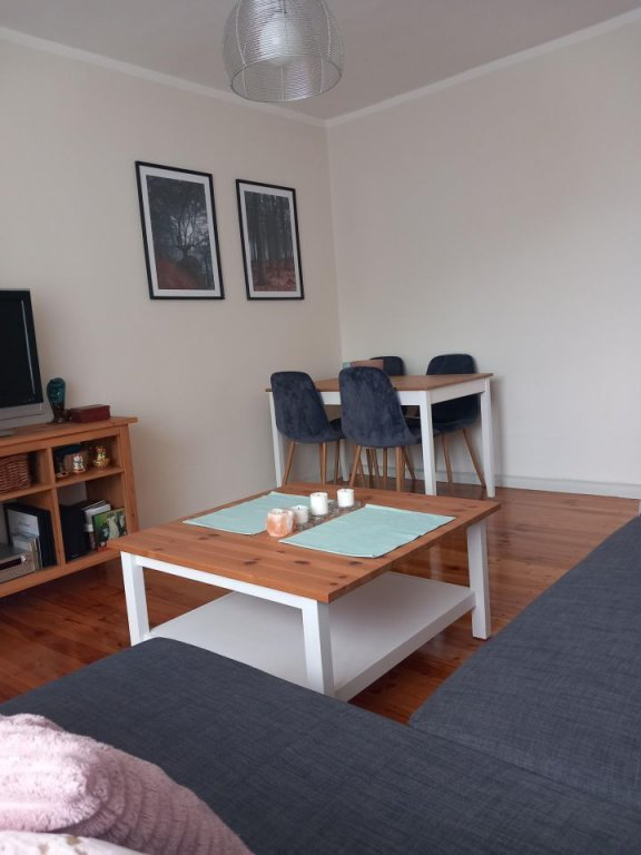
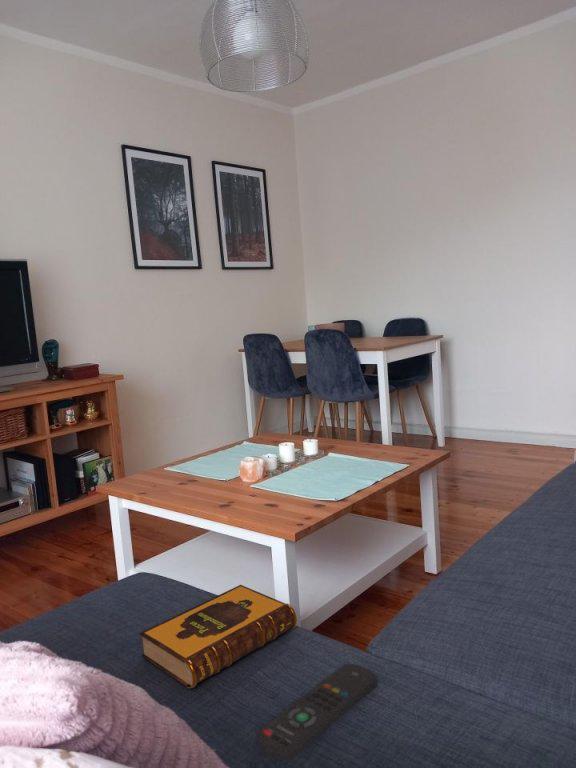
+ hardback book (220, 632)
+ remote control (320, 707)
